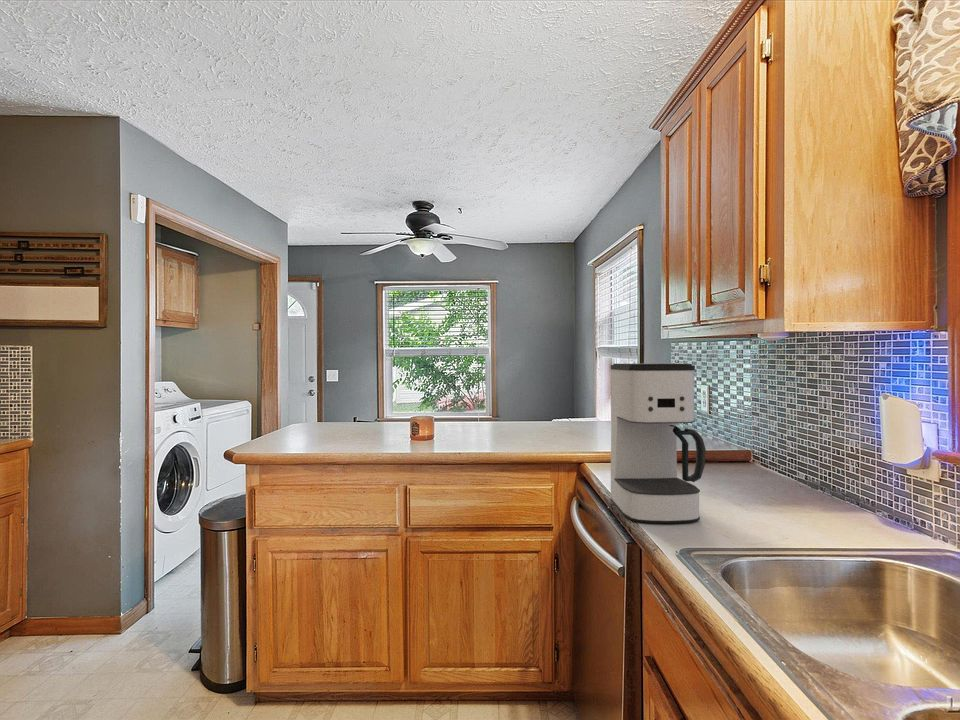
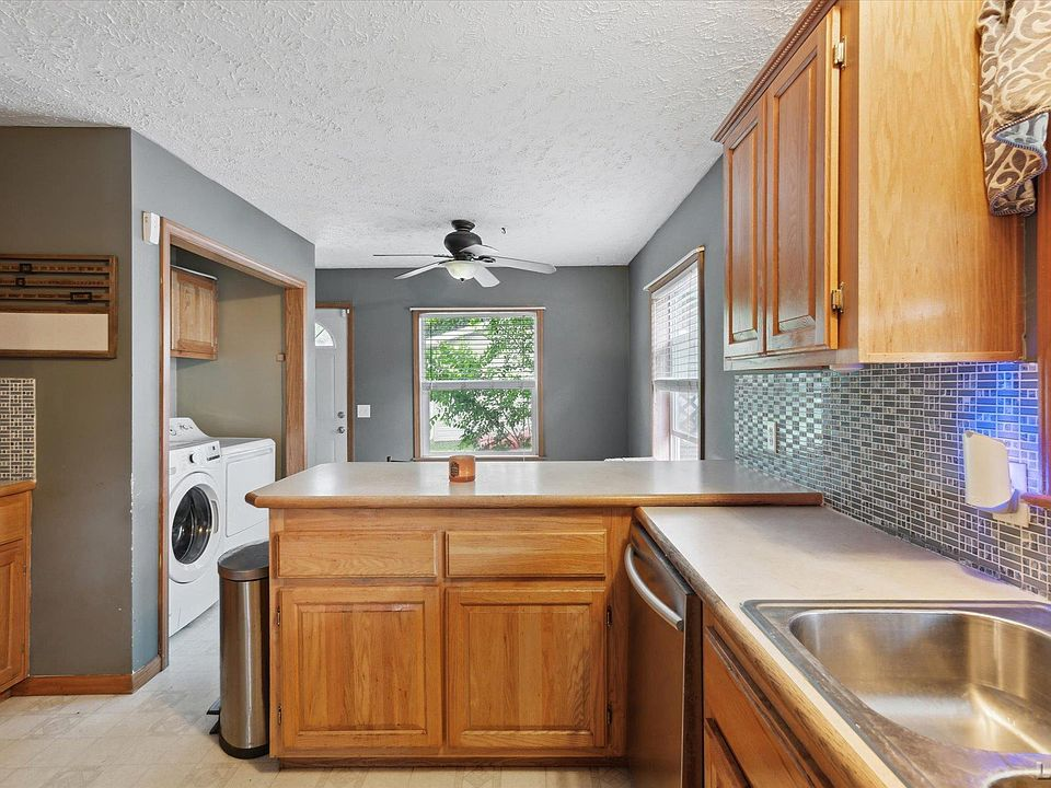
- coffee maker (660, 437)
